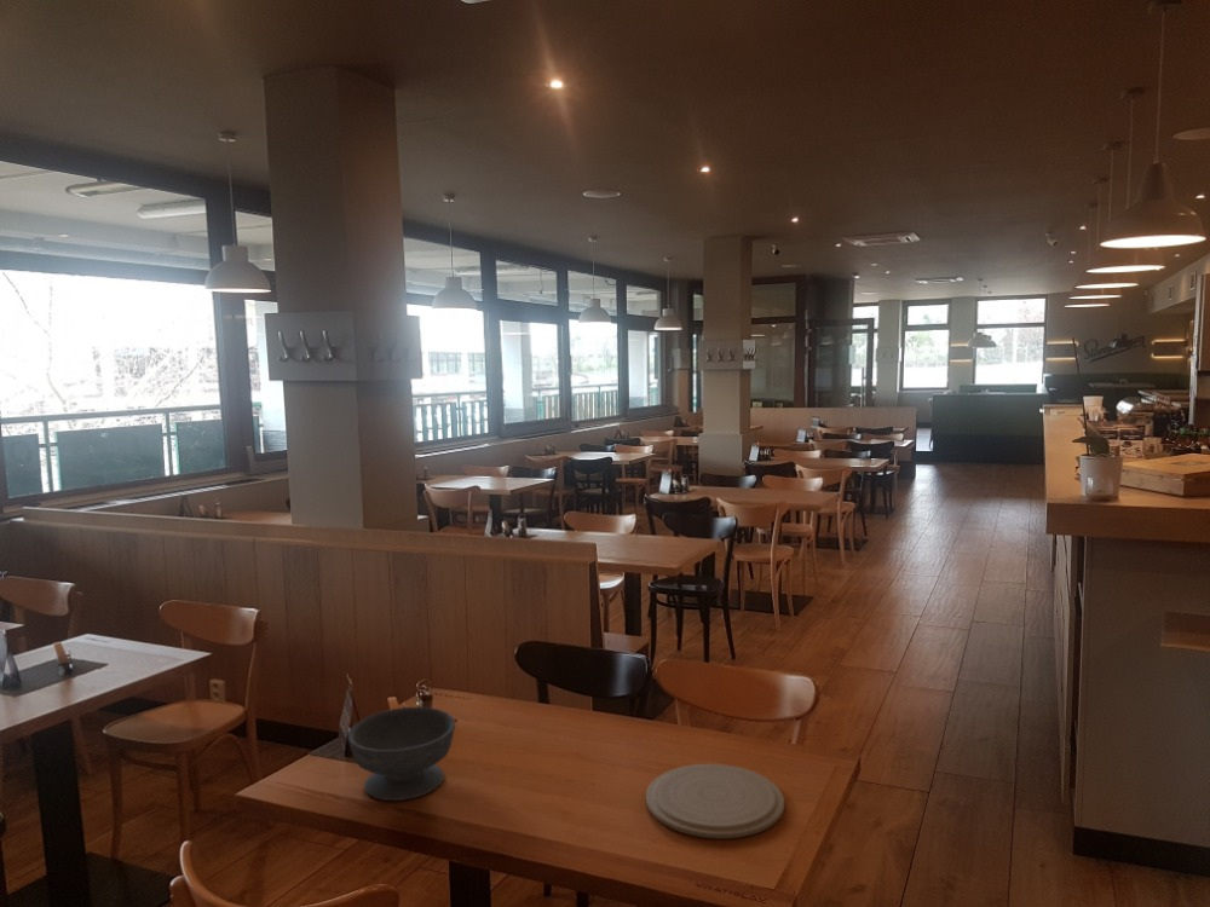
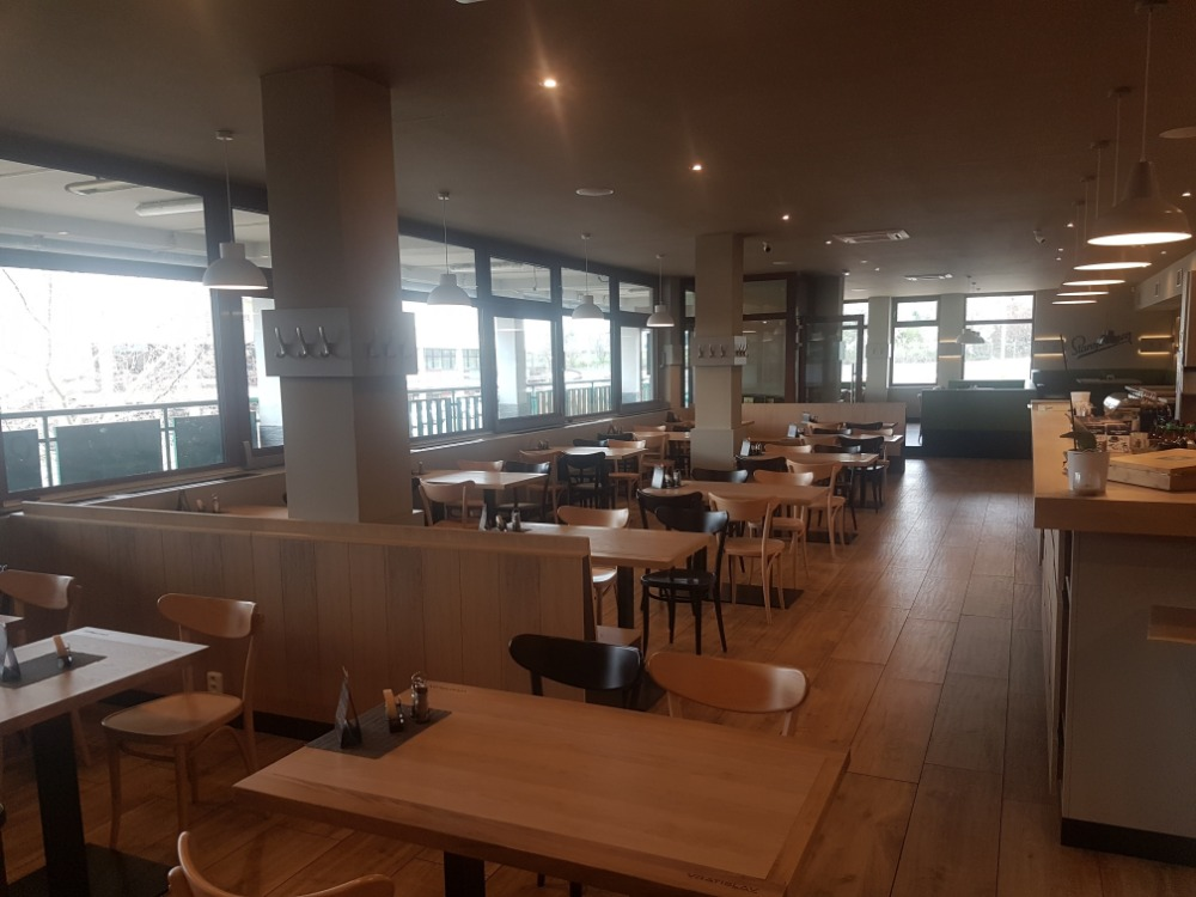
- bowl (403, 753)
- plate (714, 797)
